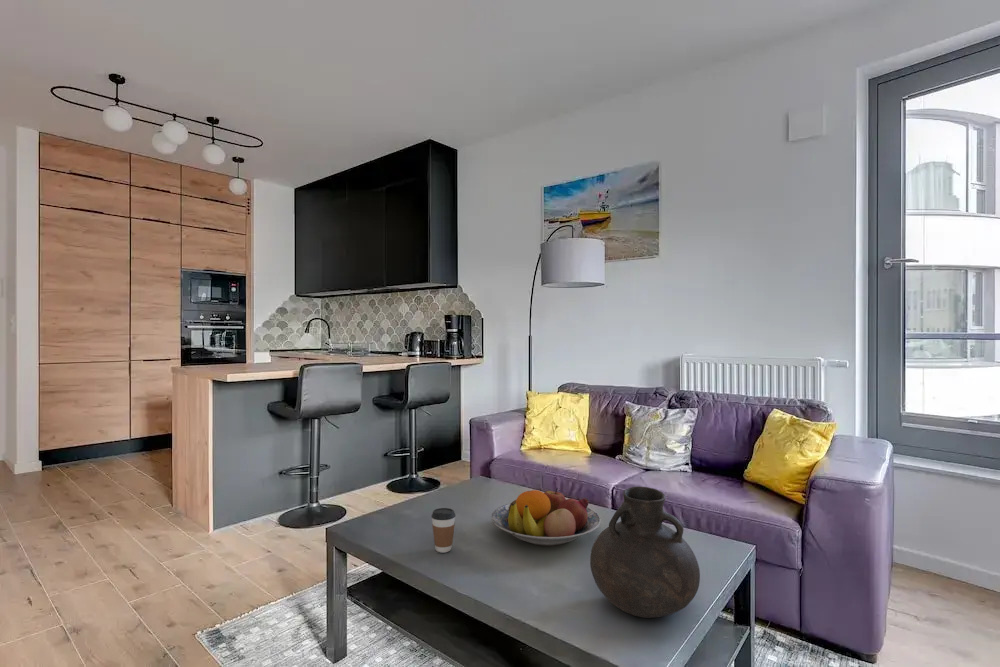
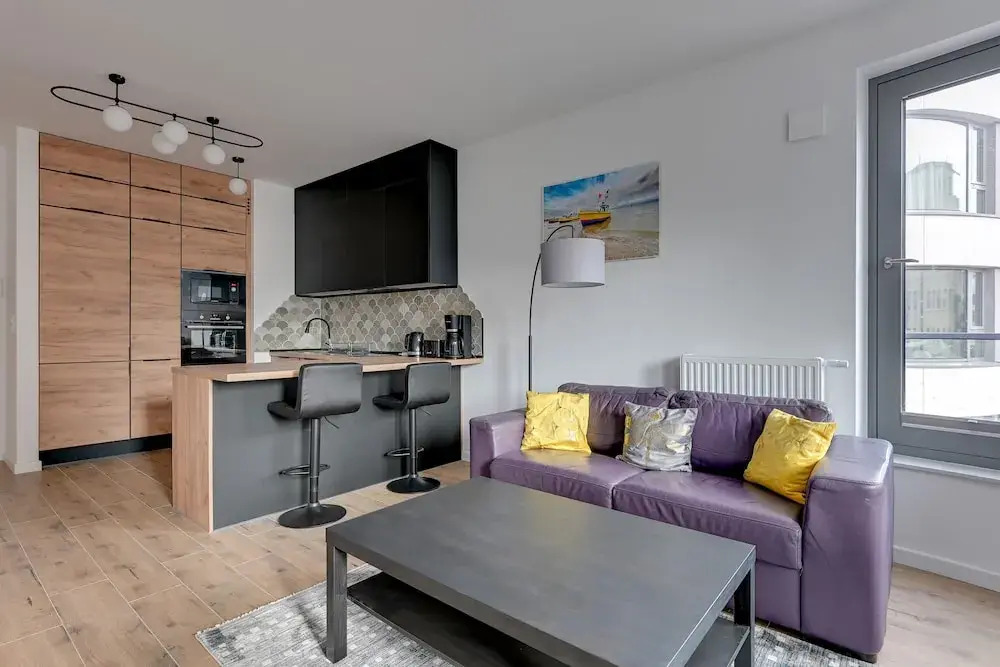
- vase (643, 549)
- coffee cup (443, 529)
- fruit bowl (545, 512)
